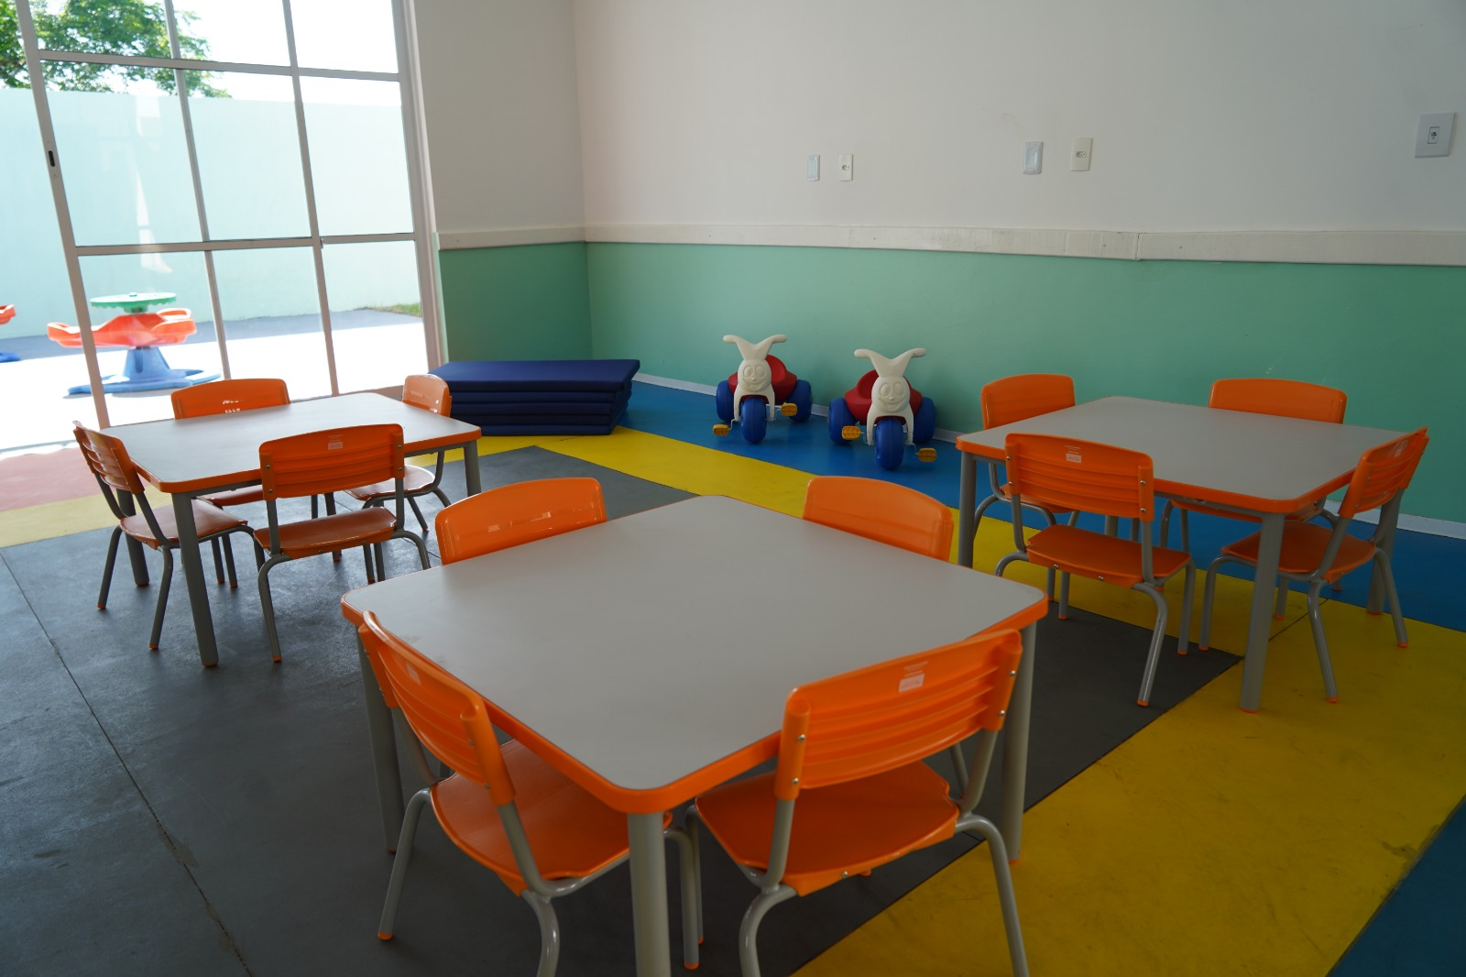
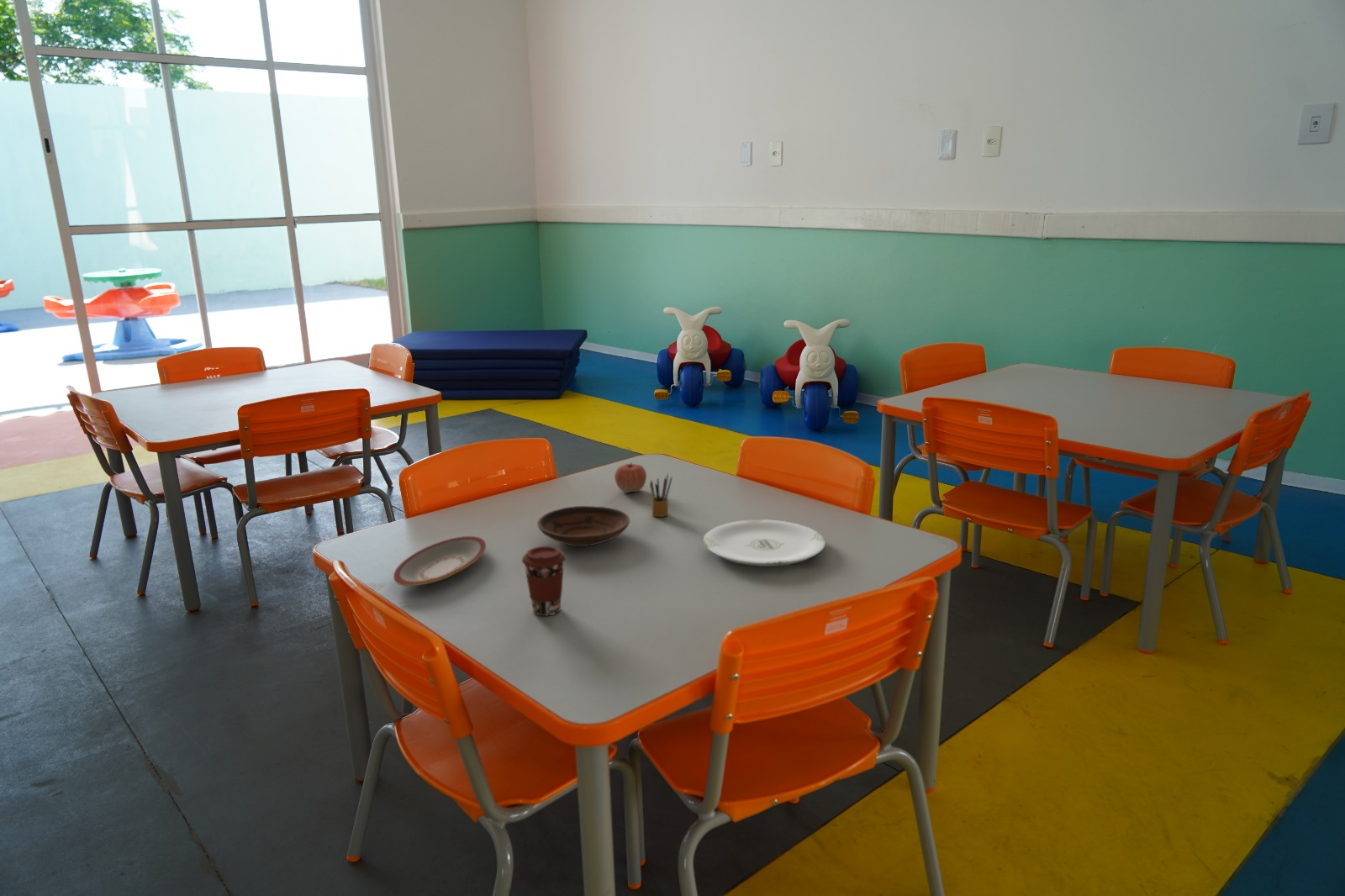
+ pencil box (659, 495)
+ coffee cup (545, 581)
+ apple (630, 476)
+ bowl (583, 529)
+ plate (441, 563)
+ plate (763, 544)
